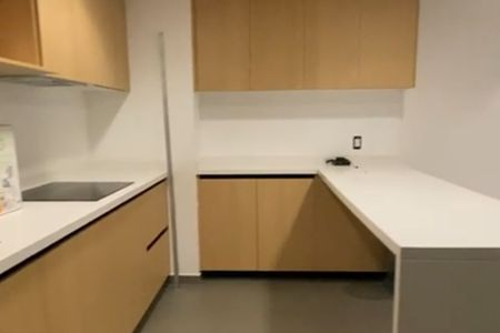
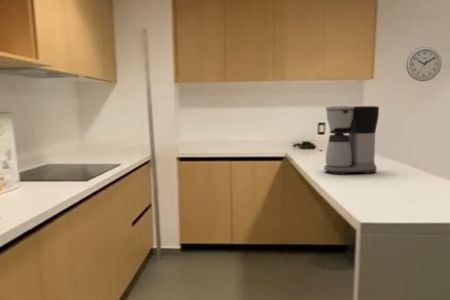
+ wall clock (424, 64)
+ coffee maker (349, 138)
